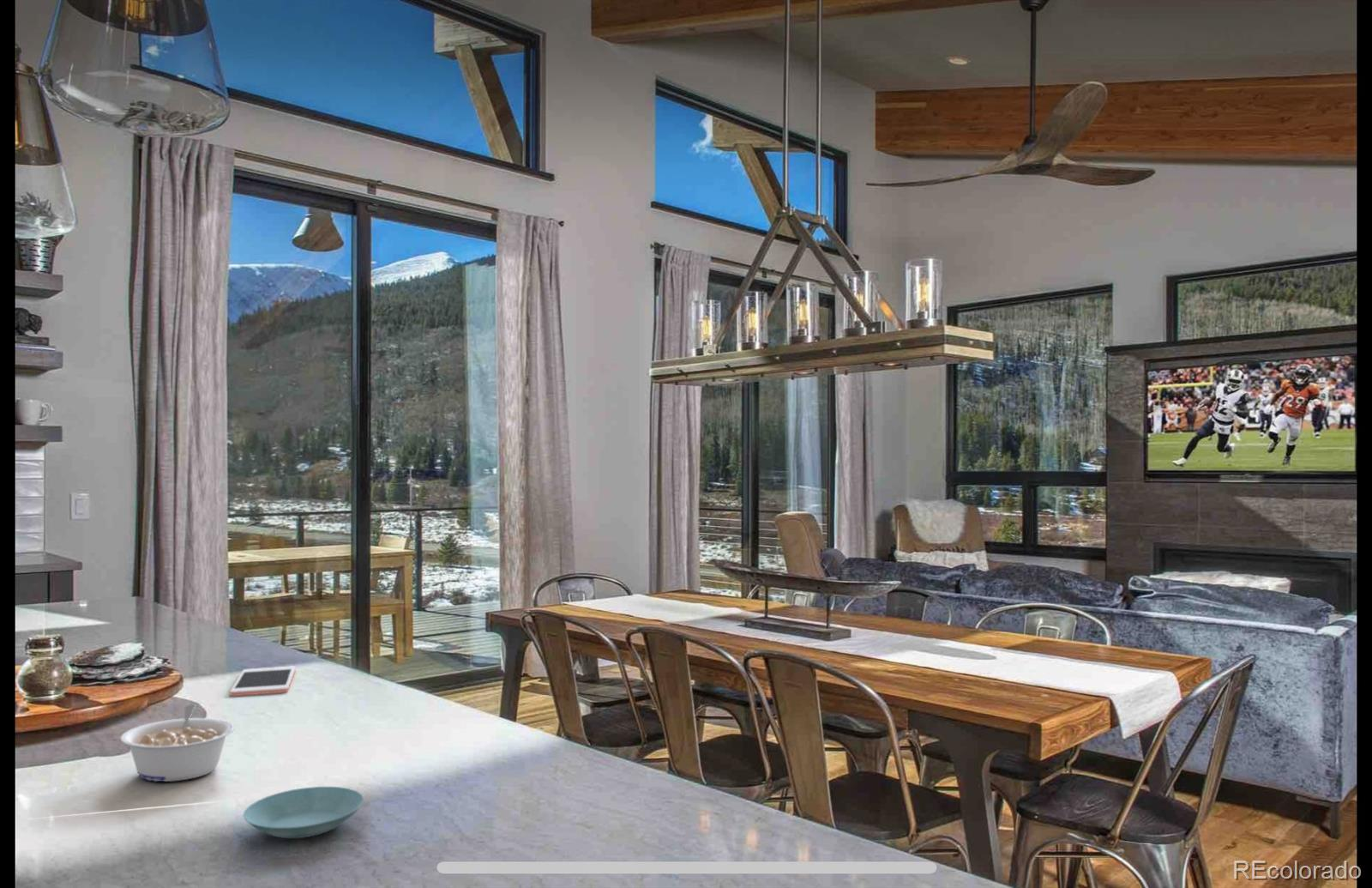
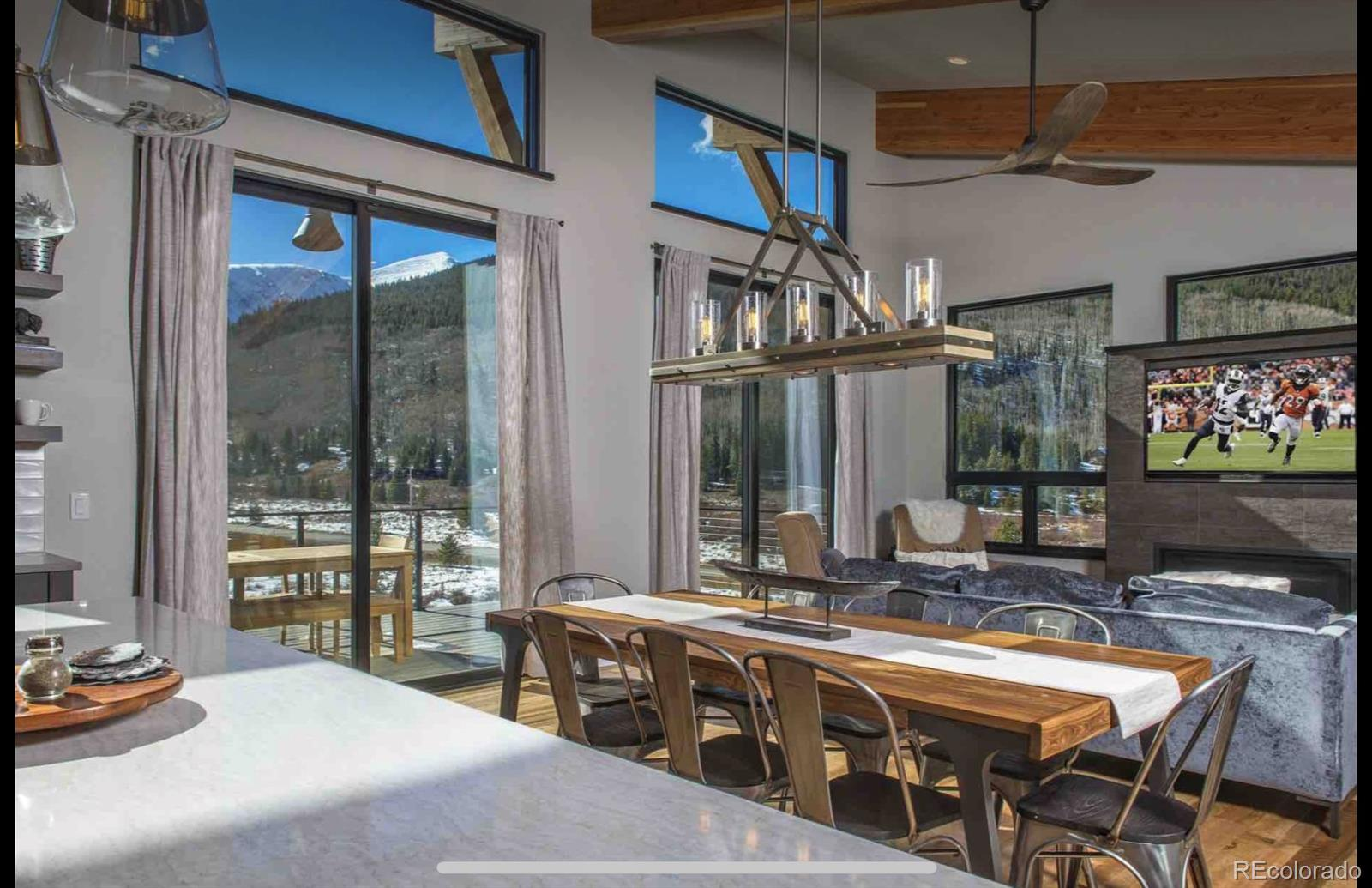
- legume (176, 746)
- cell phone (264, 680)
- saucer (304, 816)
